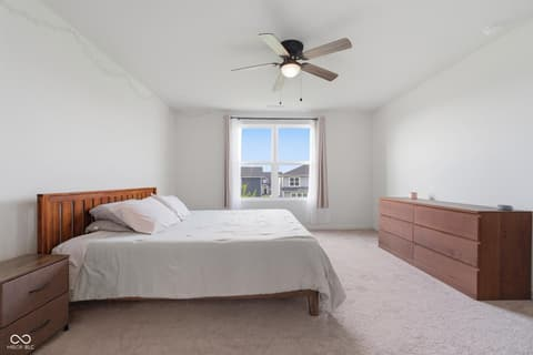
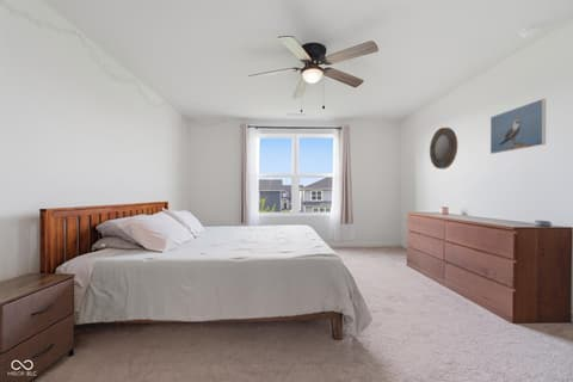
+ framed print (515, 129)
+ home mirror (442, 148)
